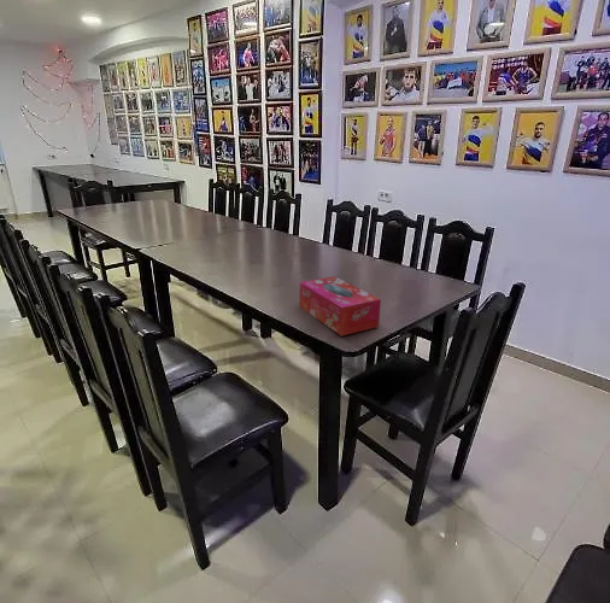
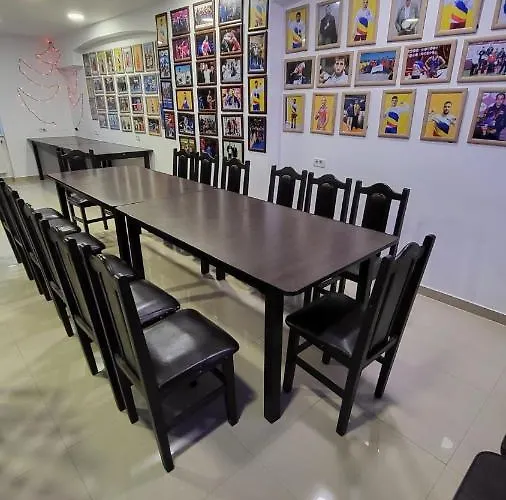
- tissue box (336, 303)
